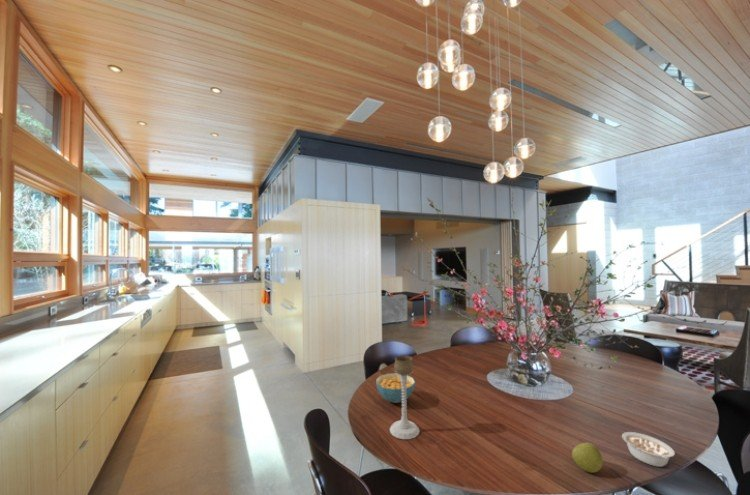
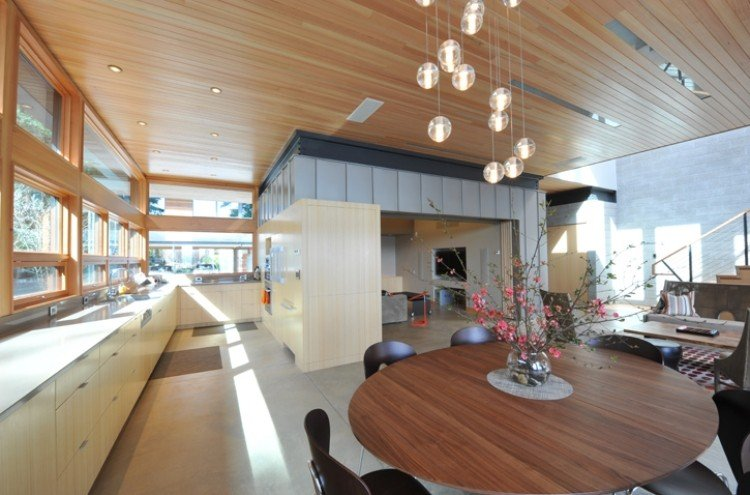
- legume (649, 450)
- cereal bowl (395, 390)
- apple (587, 456)
- candle holder (404, 394)
